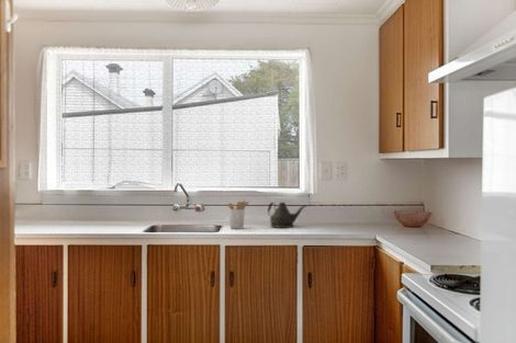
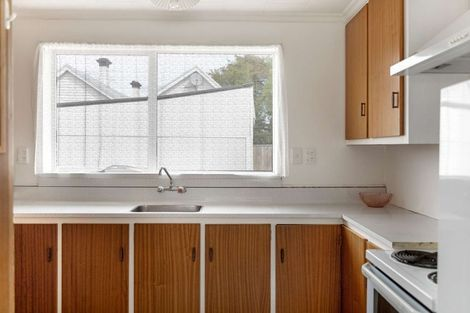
- teapot (287, 214)
- utensil holder (238, 214)
